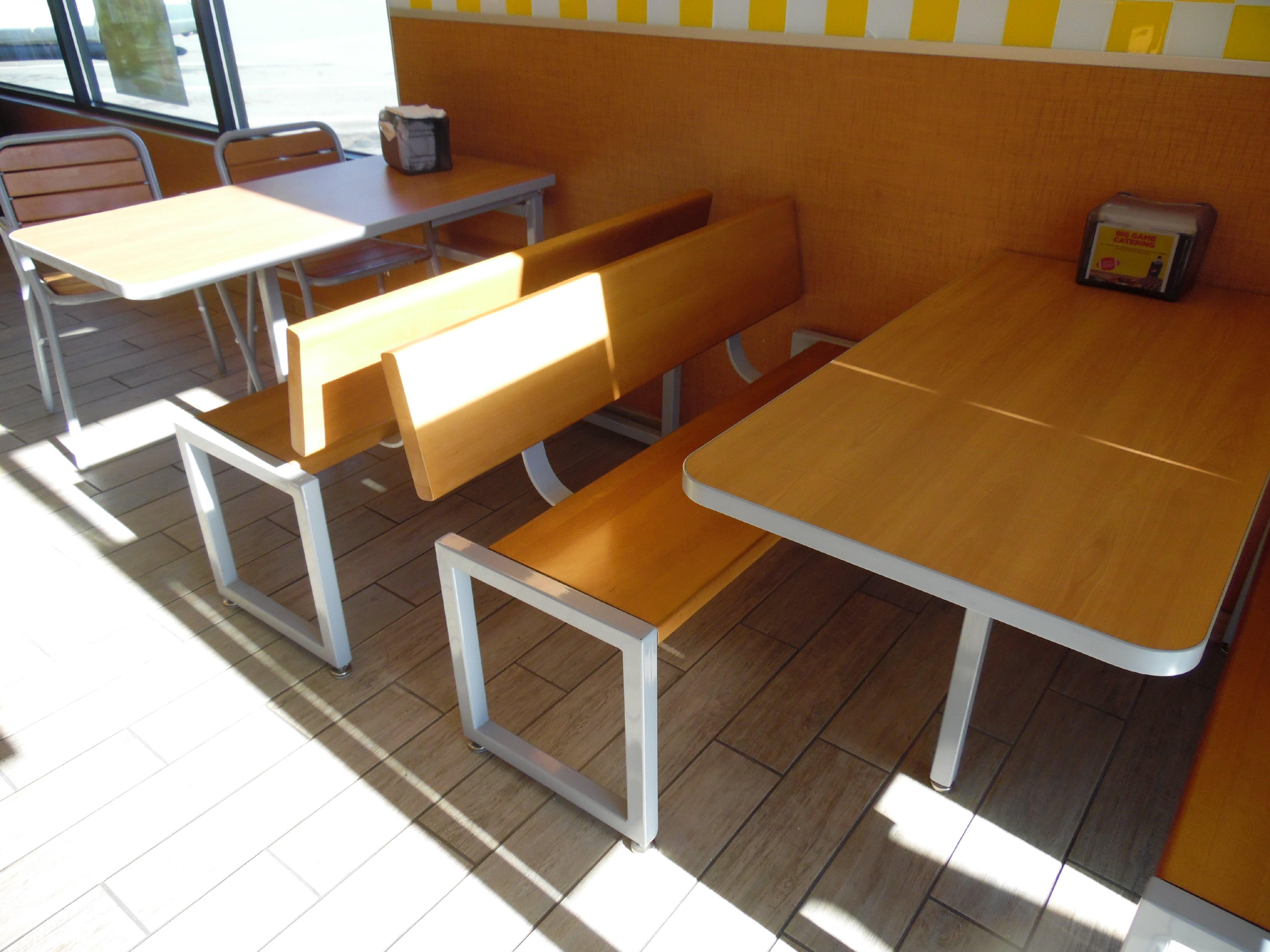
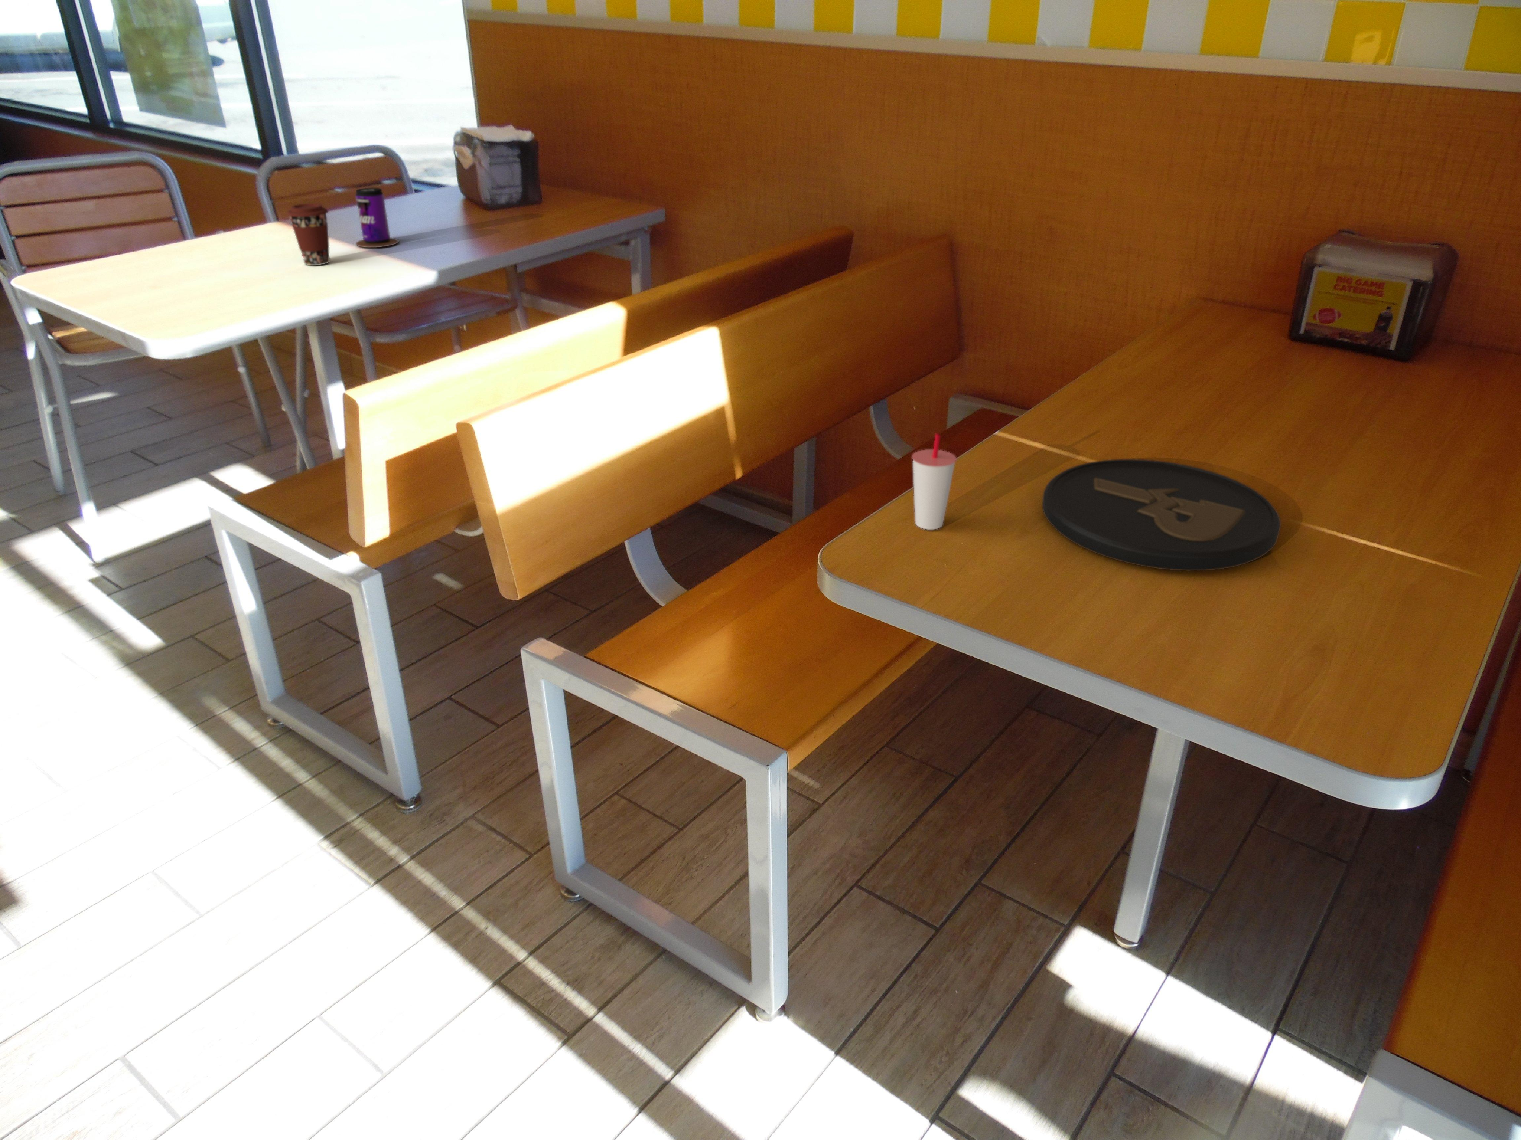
+ cup (932, 479)
+ coffee cup (311, 235)
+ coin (1158, 510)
+ beverage can (372, 217)
